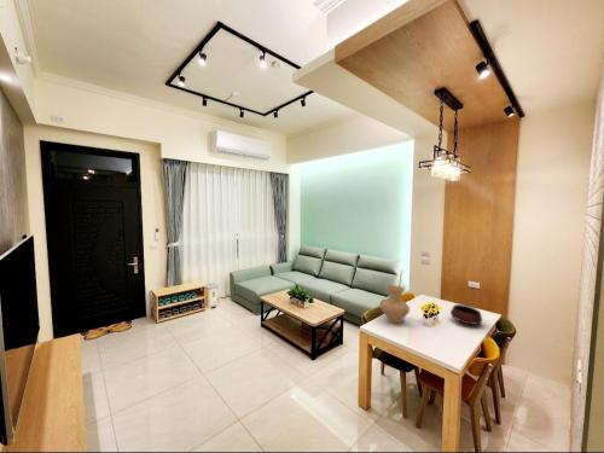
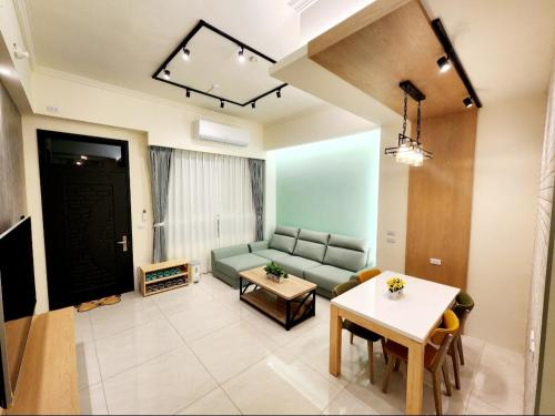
- bowl (465, 314)
- vase (394, 303)
